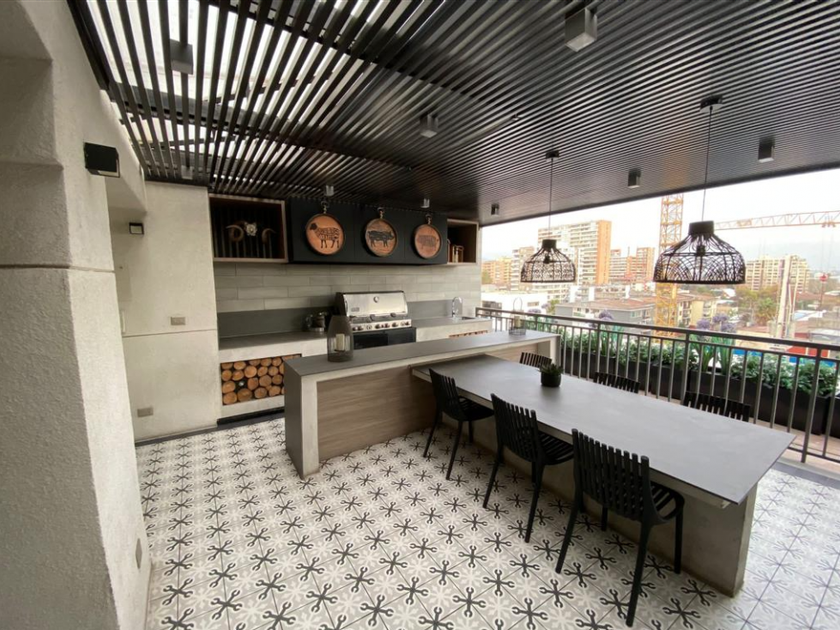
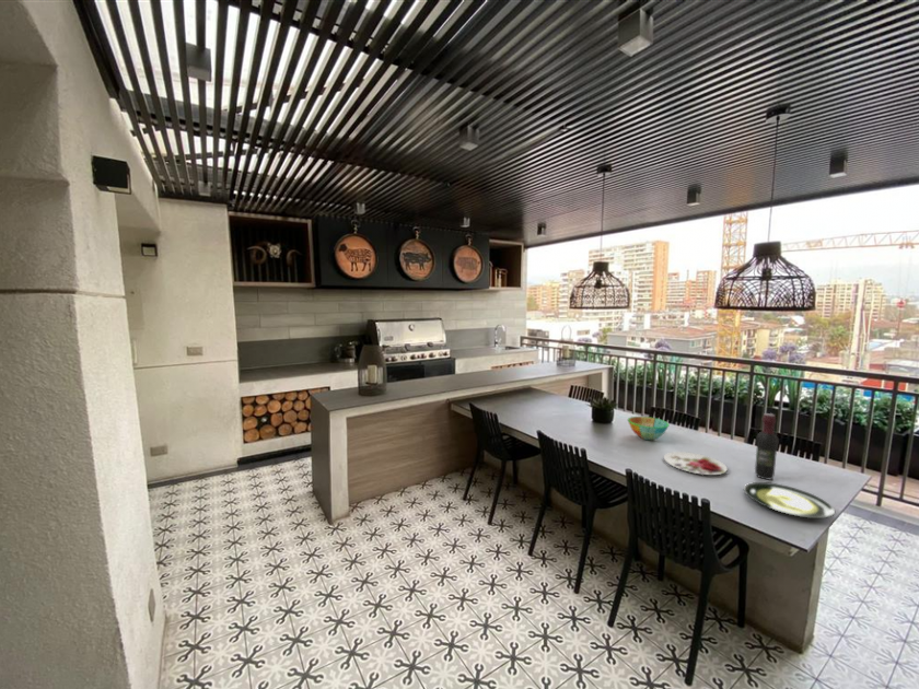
+ plate (694, 462)
+ wine bottle (766, 445)
+ bowl (647, 430)
+ plate (786, 501)
